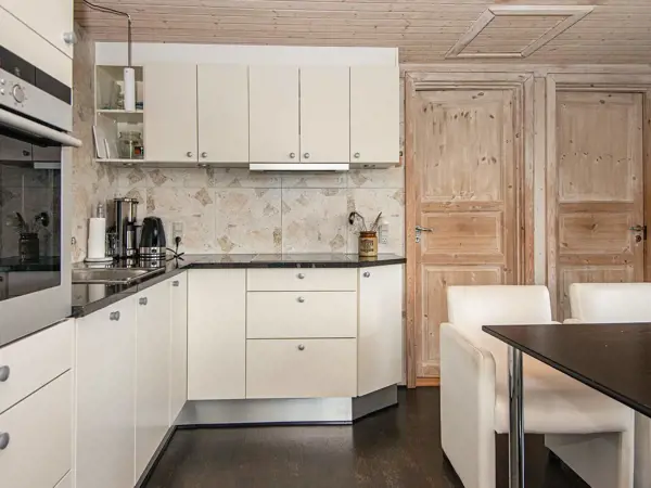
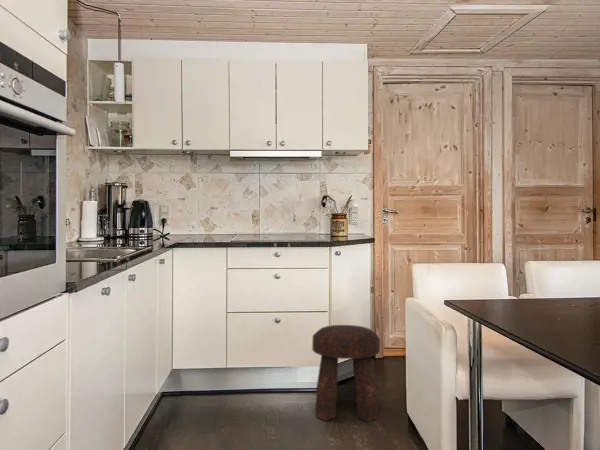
+ stool (353, 369)
